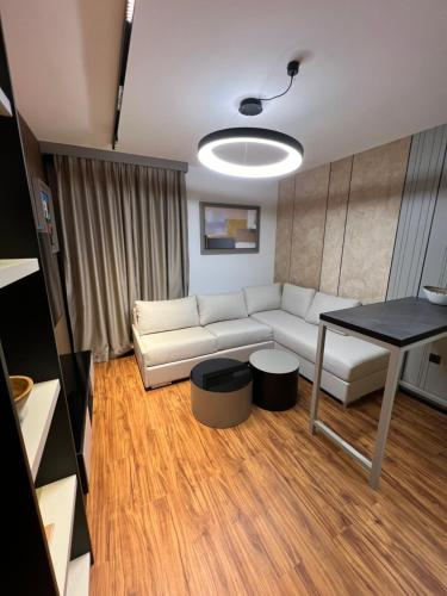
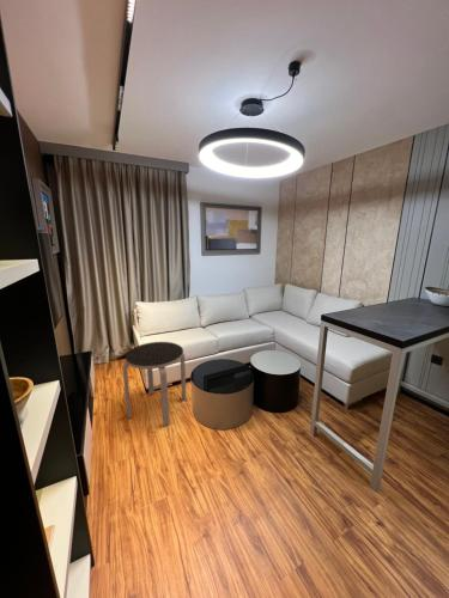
+ side table (152, 380)
